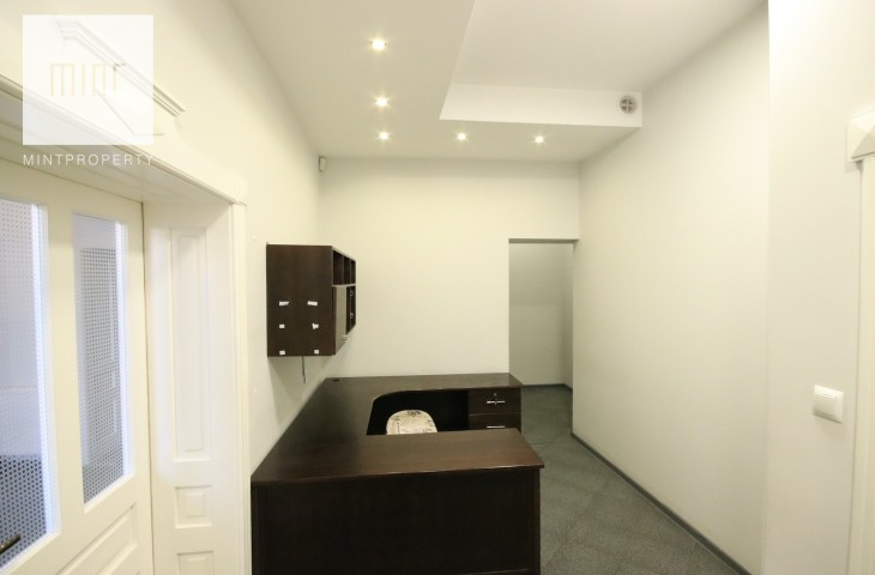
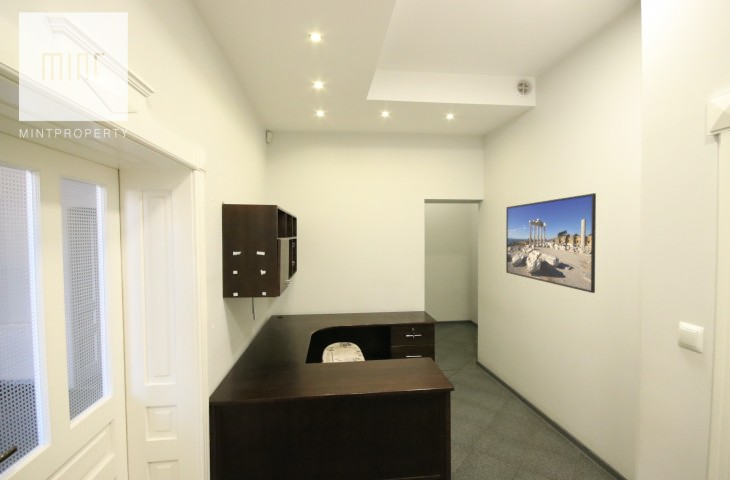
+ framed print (541, 241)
